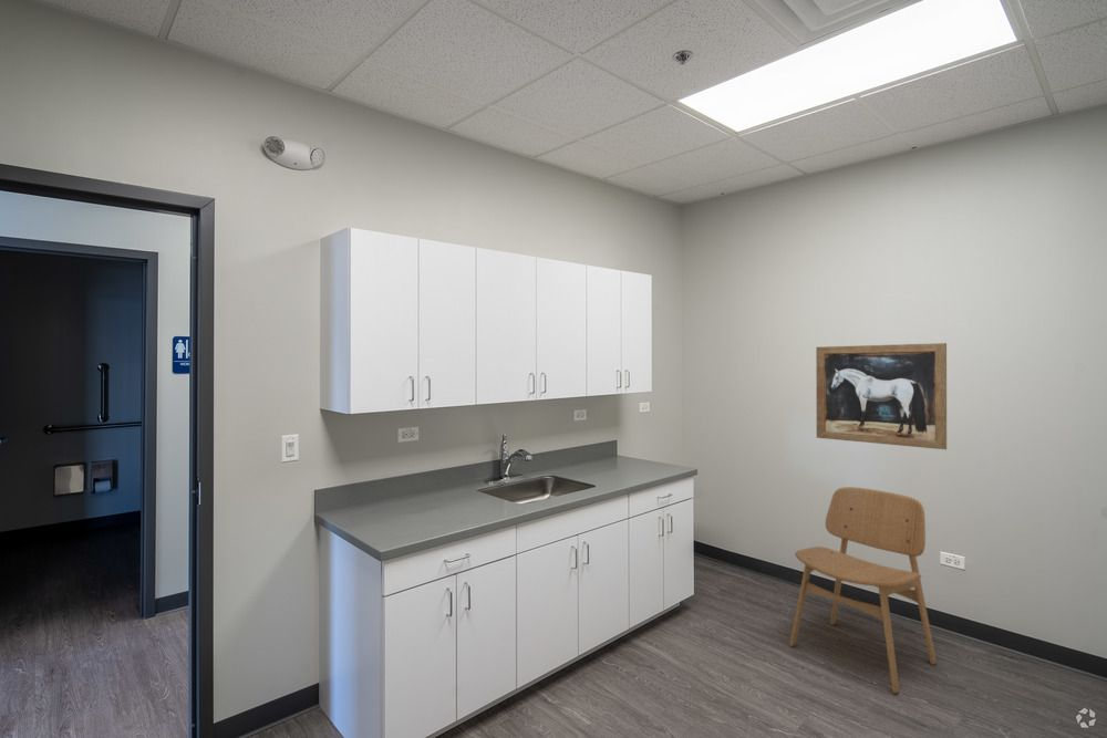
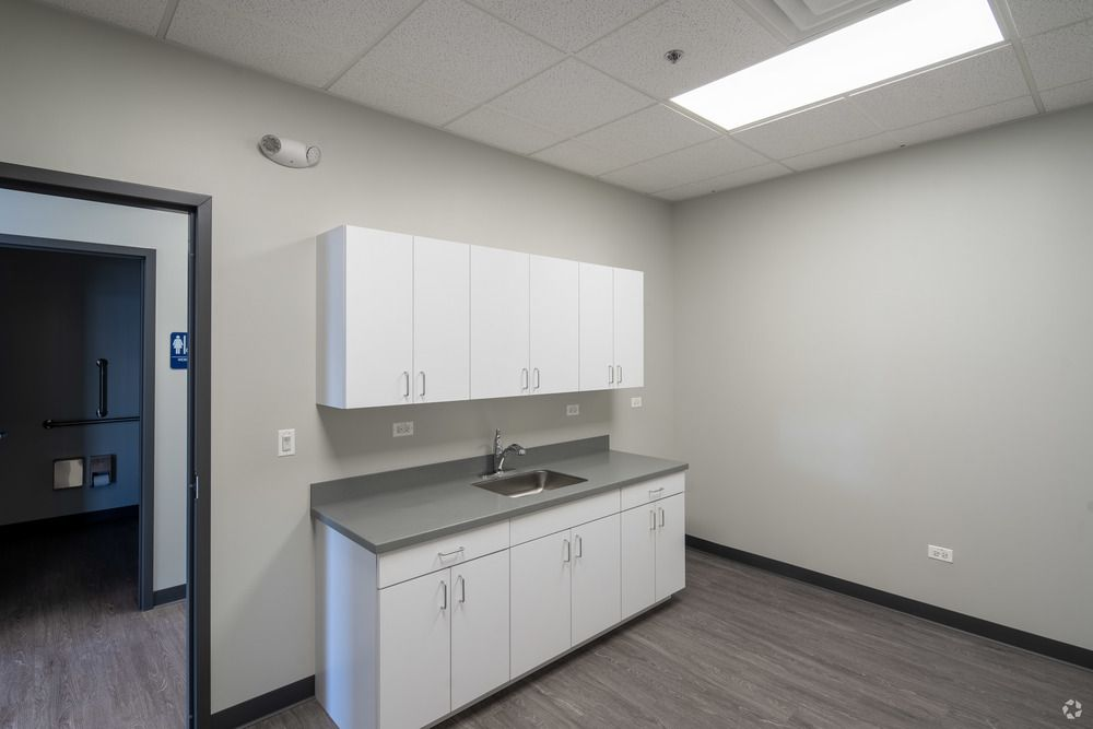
- wall art (876, 394)
- dining chair (860, 575)
